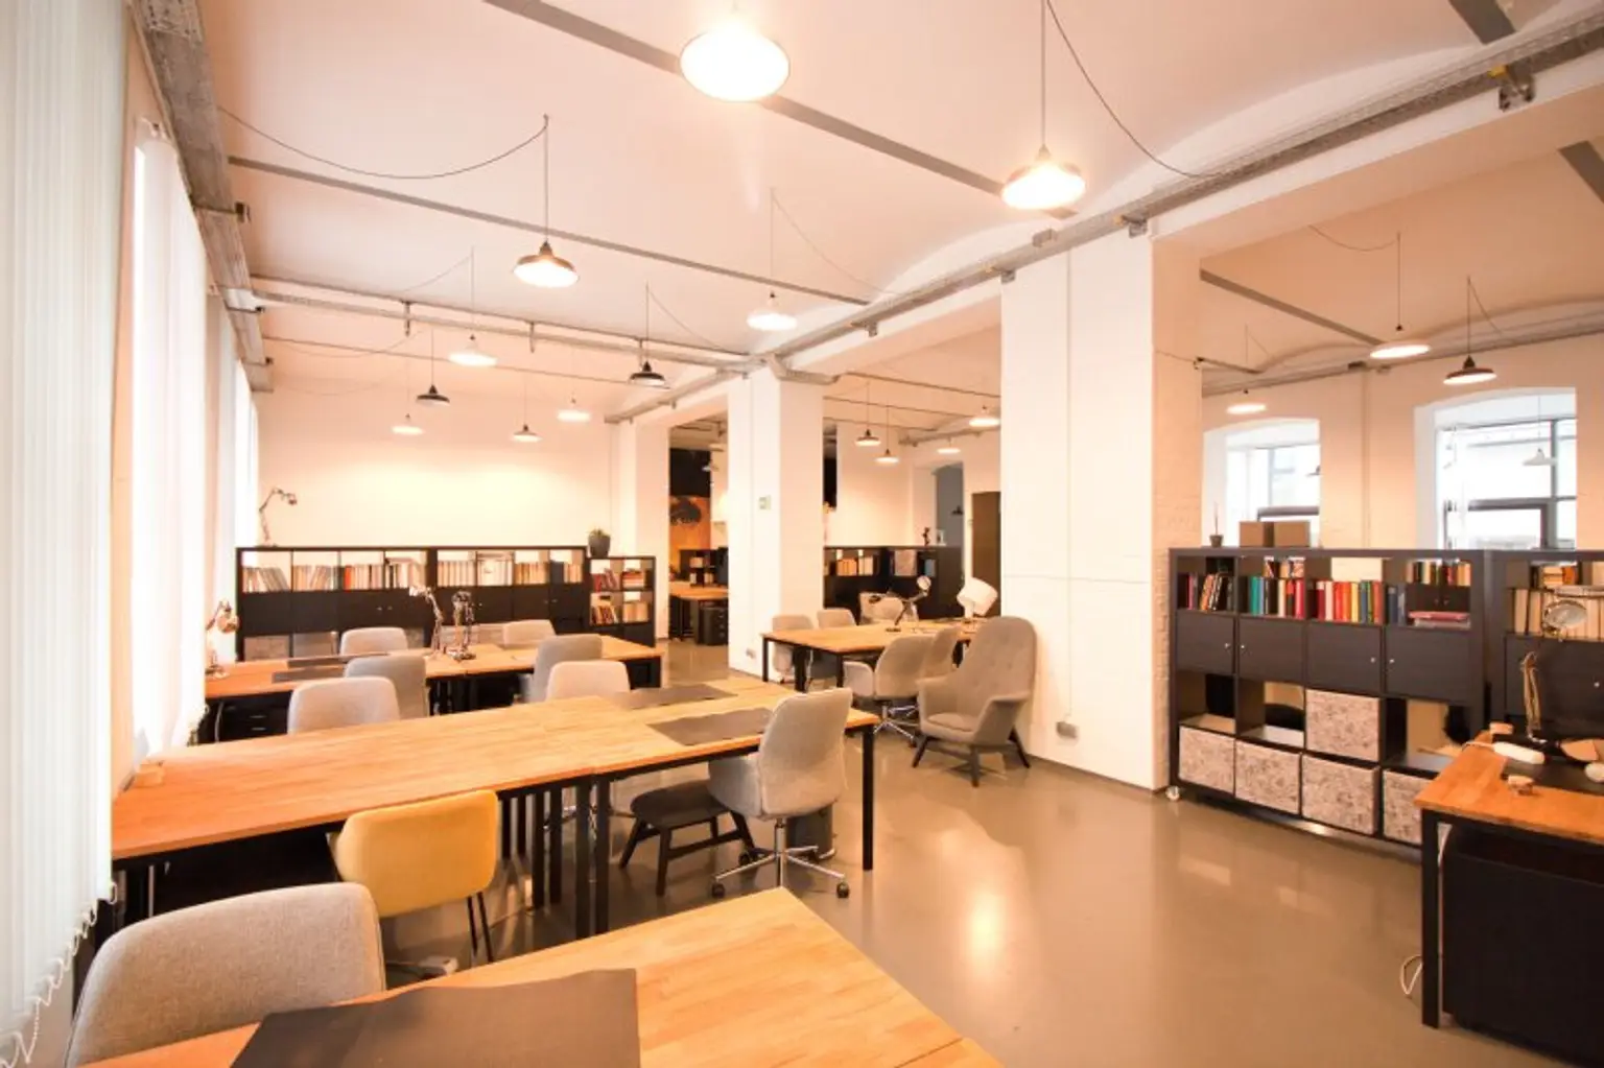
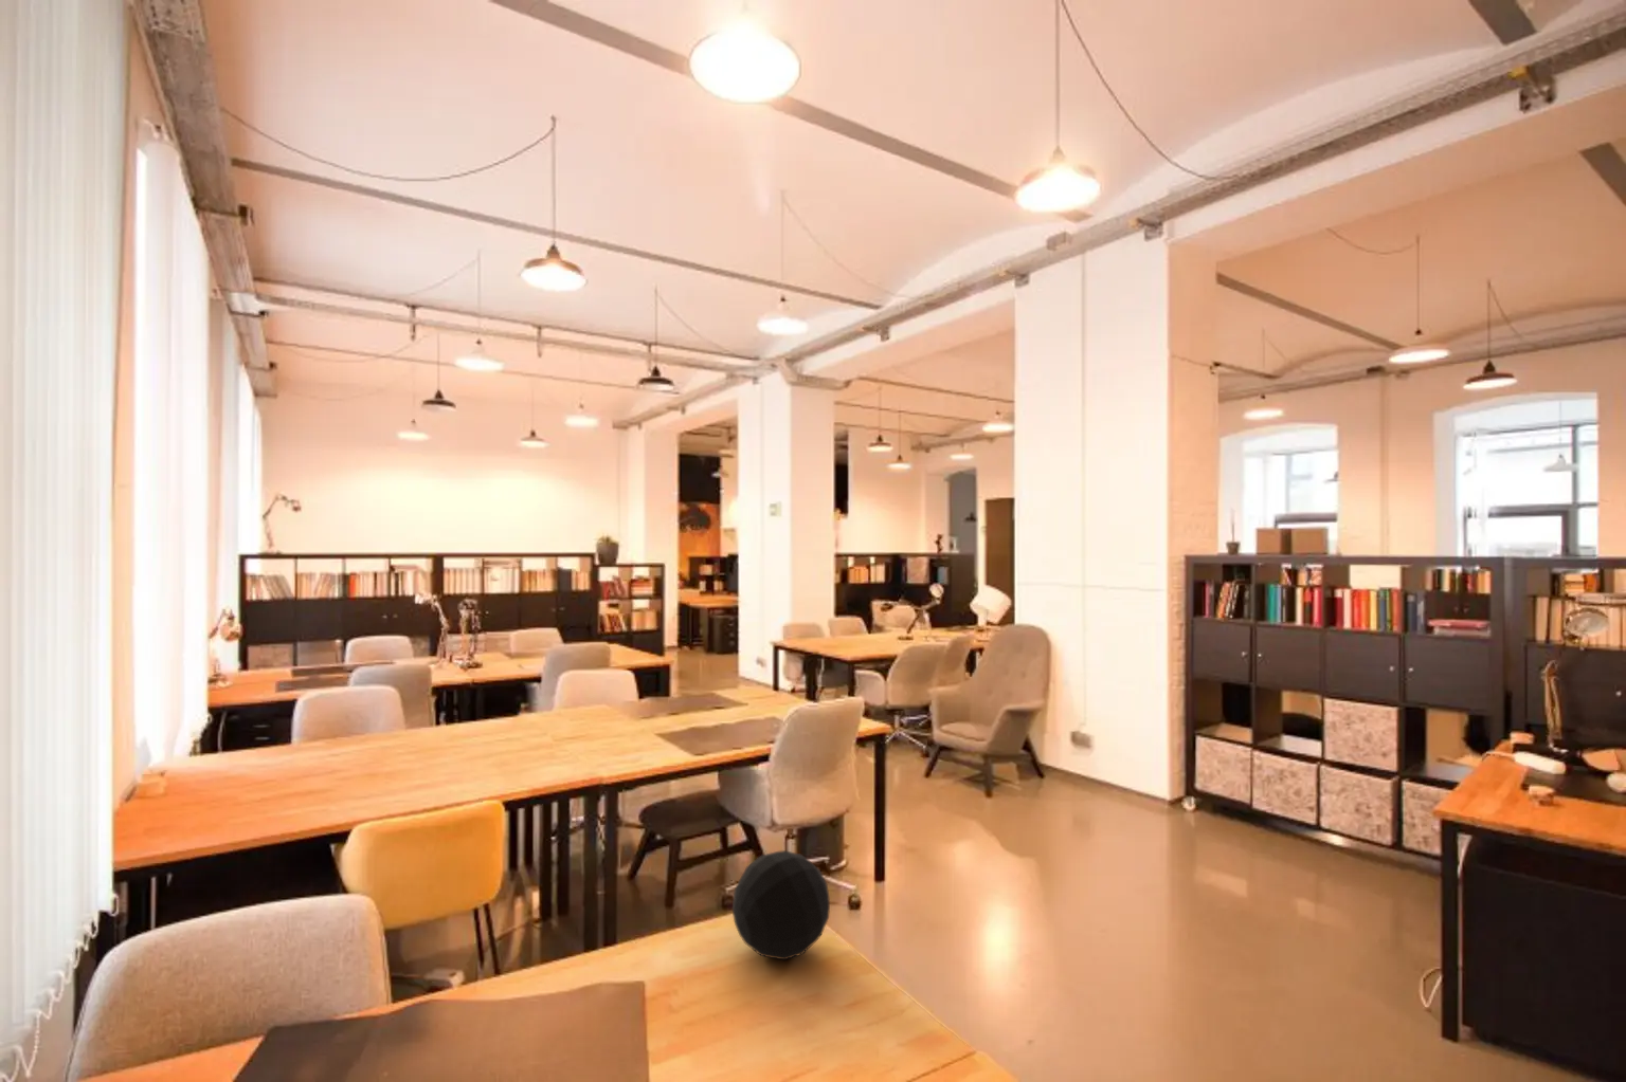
+ decorative orb (782, 903)
